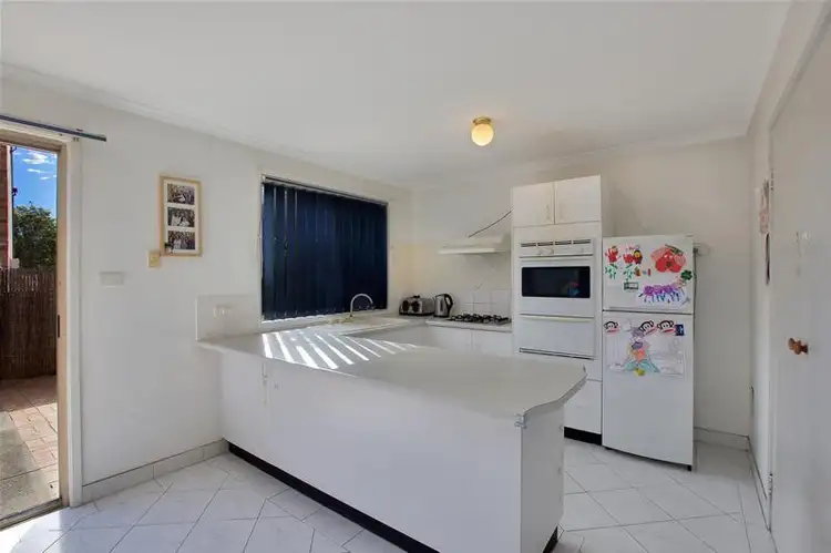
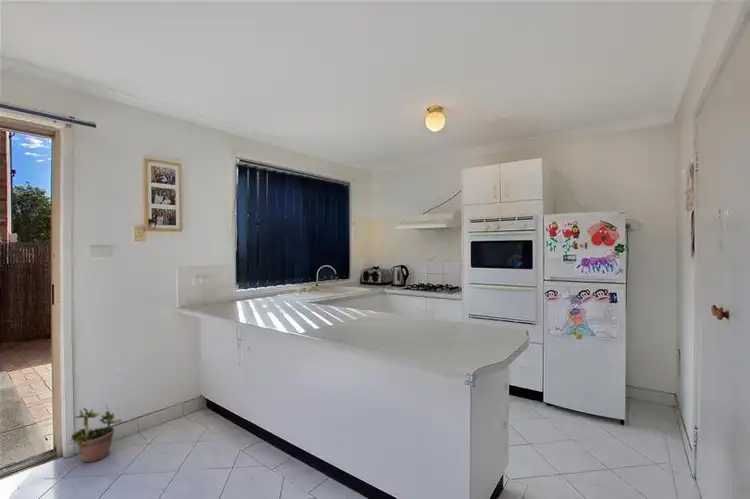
+ potted plant (95, 429)
